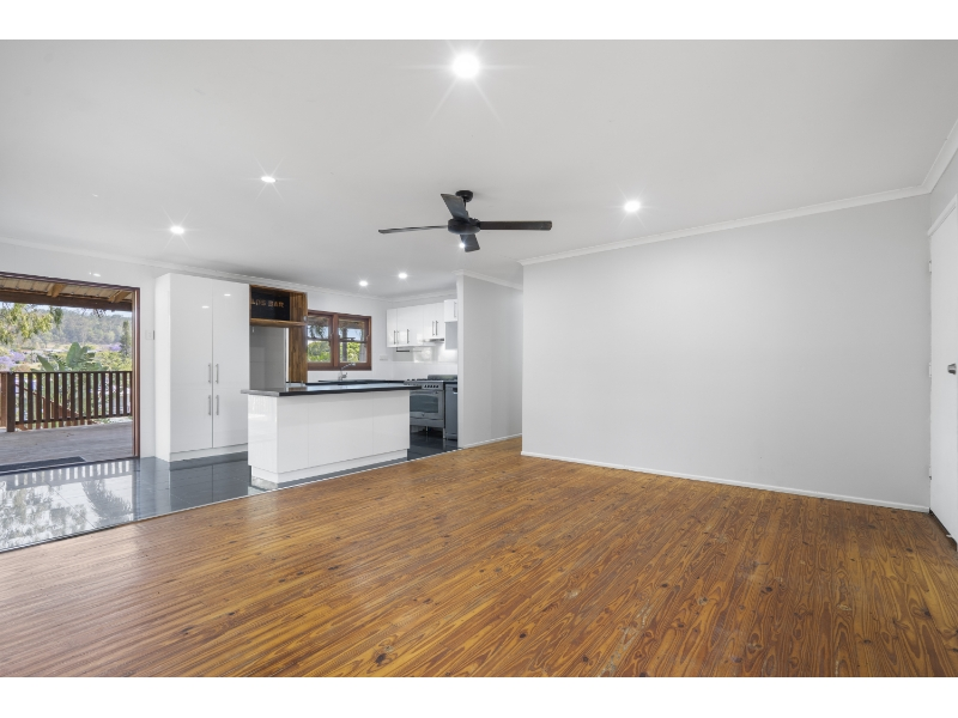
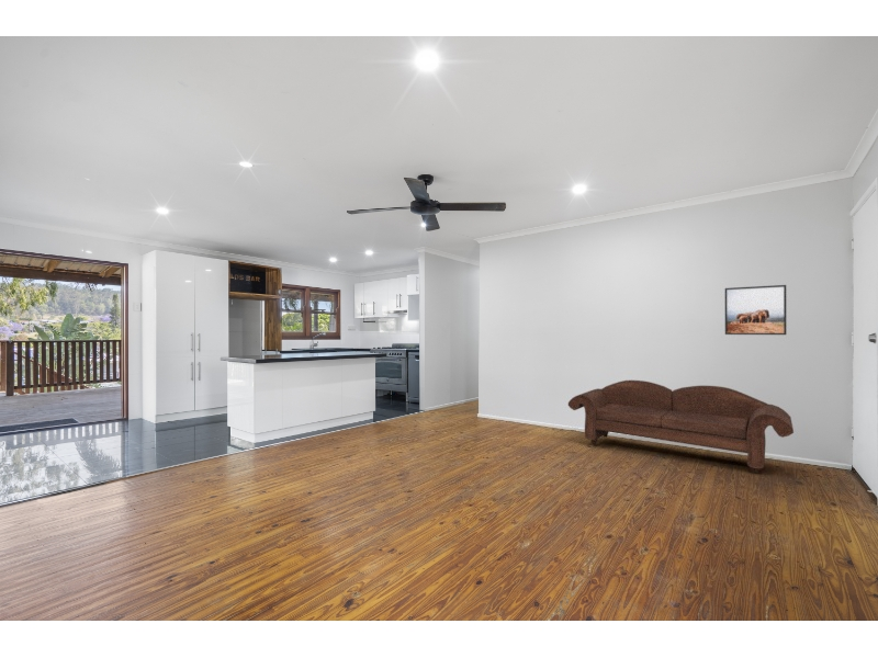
+ sofa (668, 419)
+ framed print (754, 310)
